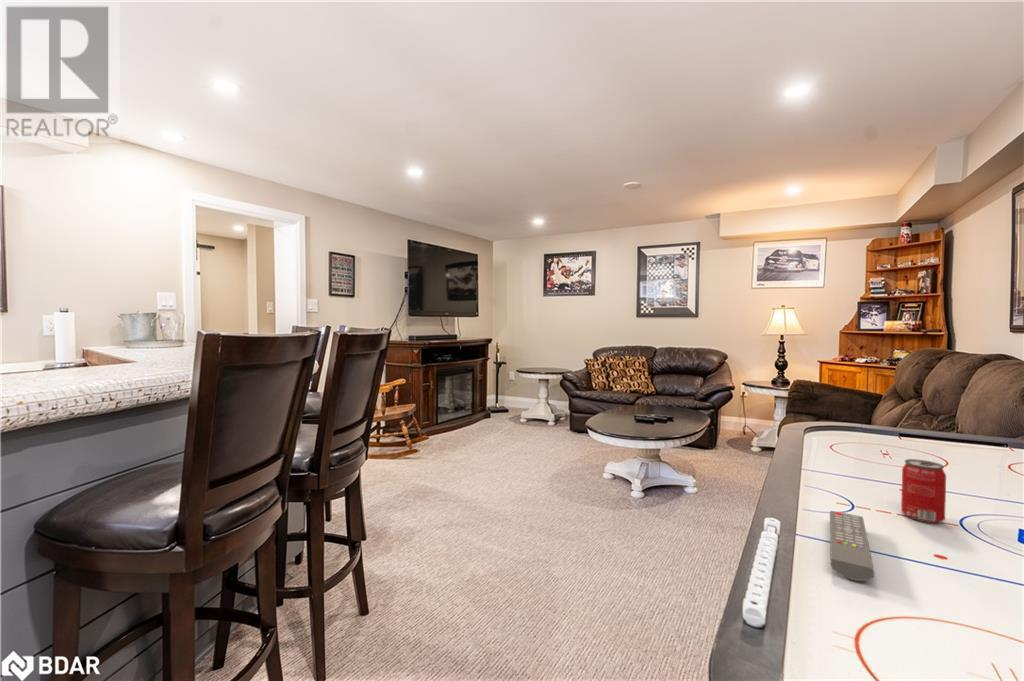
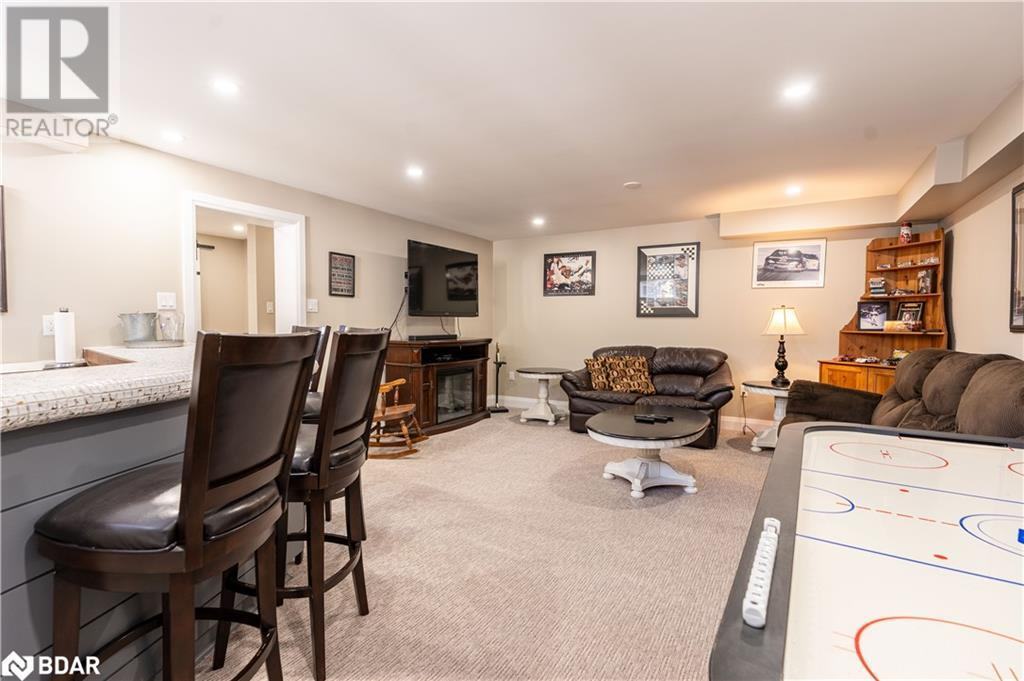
- beverage can (923, 490)
- remote control (848, 541)
